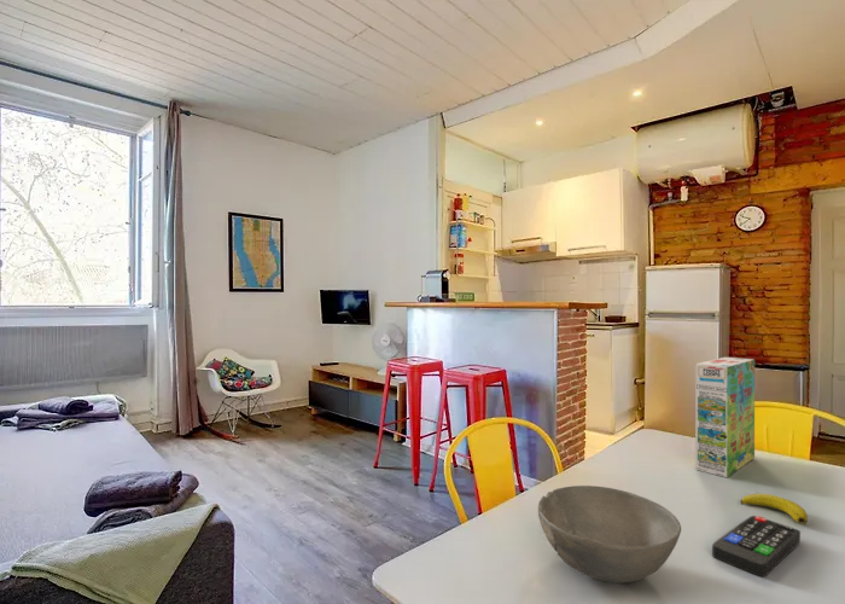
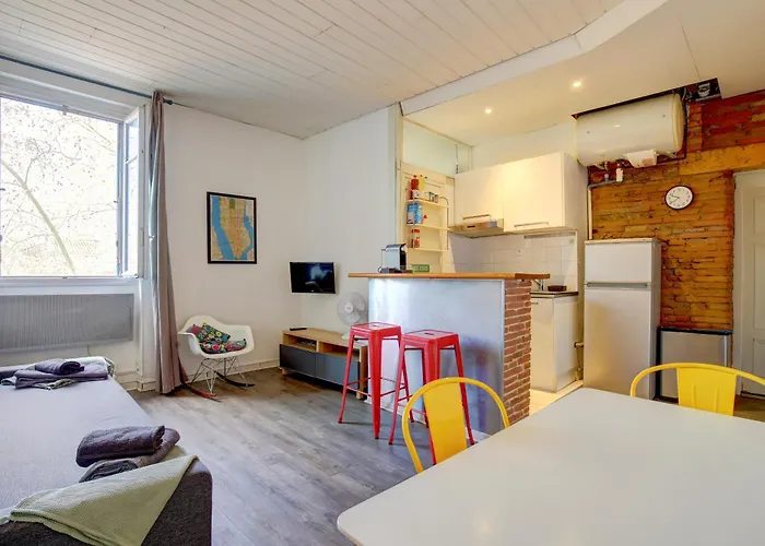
- bowl (605, 539)
- remote control (757, 541)
- banana (775, 505)
- cereal box (725, 412)
